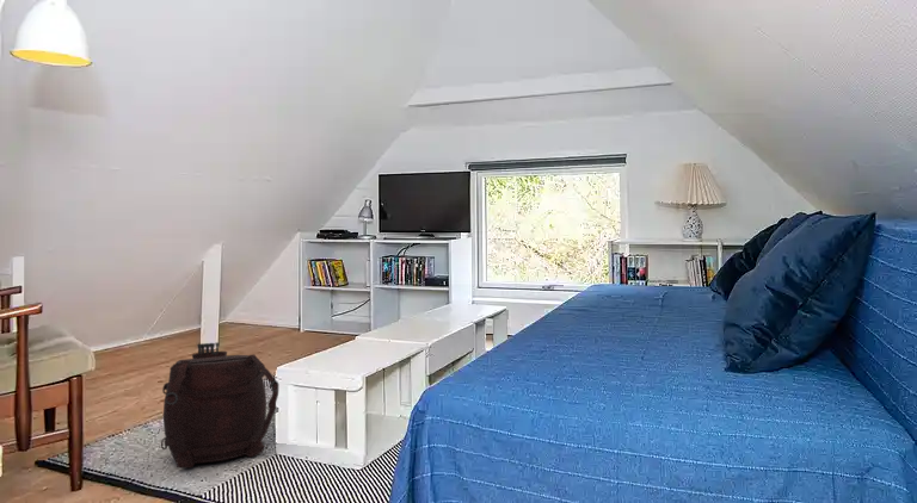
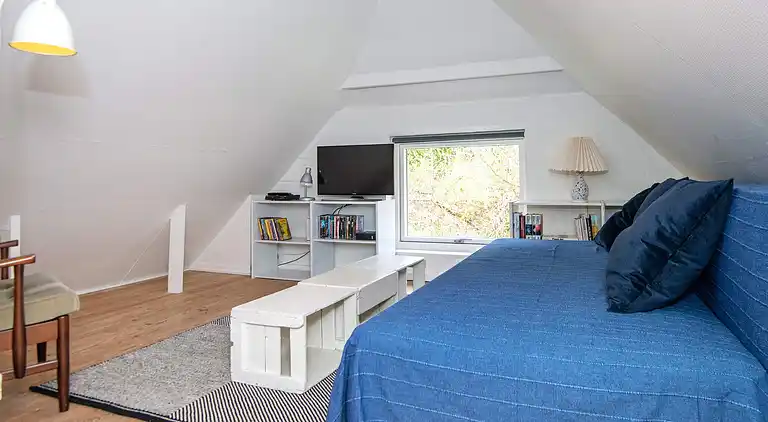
- backpack (216, 400)
